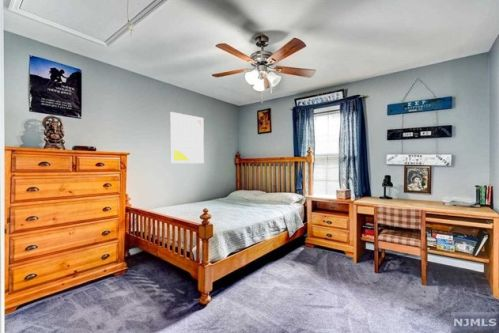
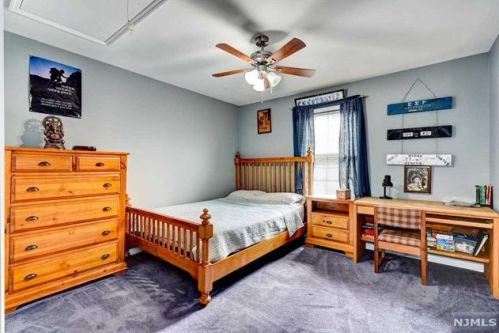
- wall art (188, 139)
